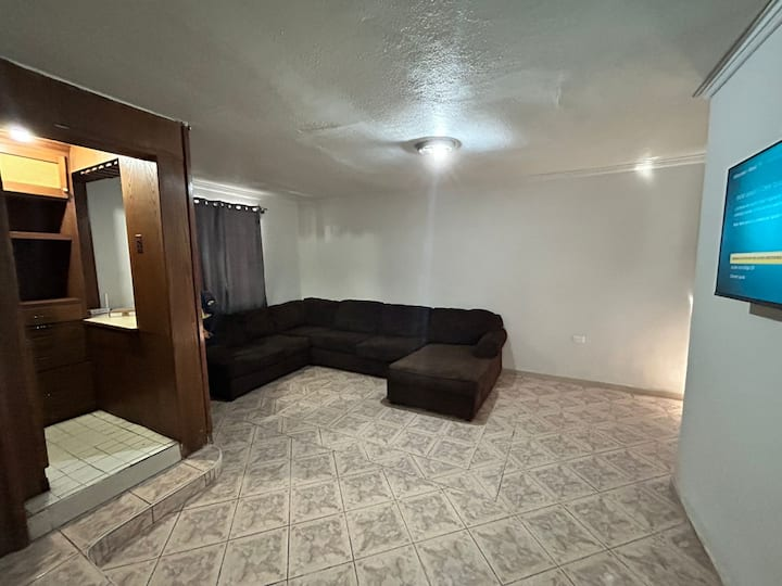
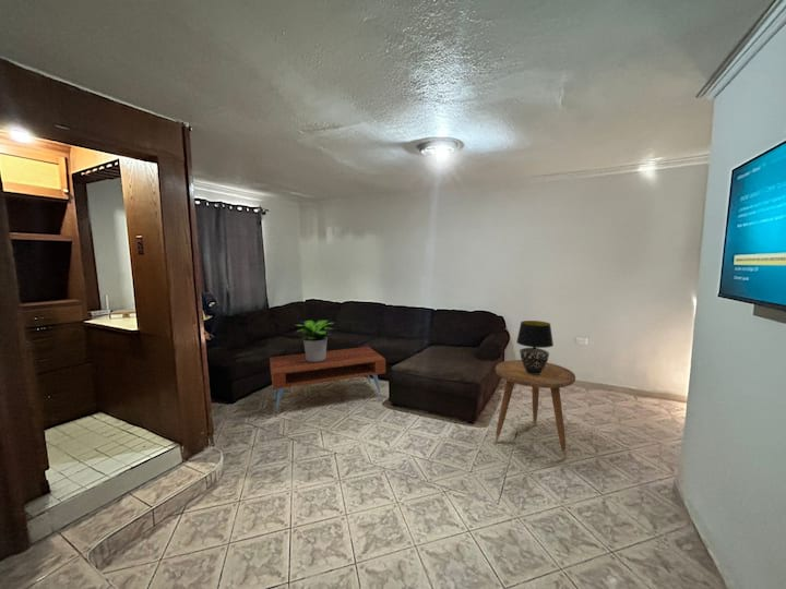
+ potted plant (318, 341)
+ coffee table (327, 378)
+ side table (533, 406)
+ table lamp (534, 346)
